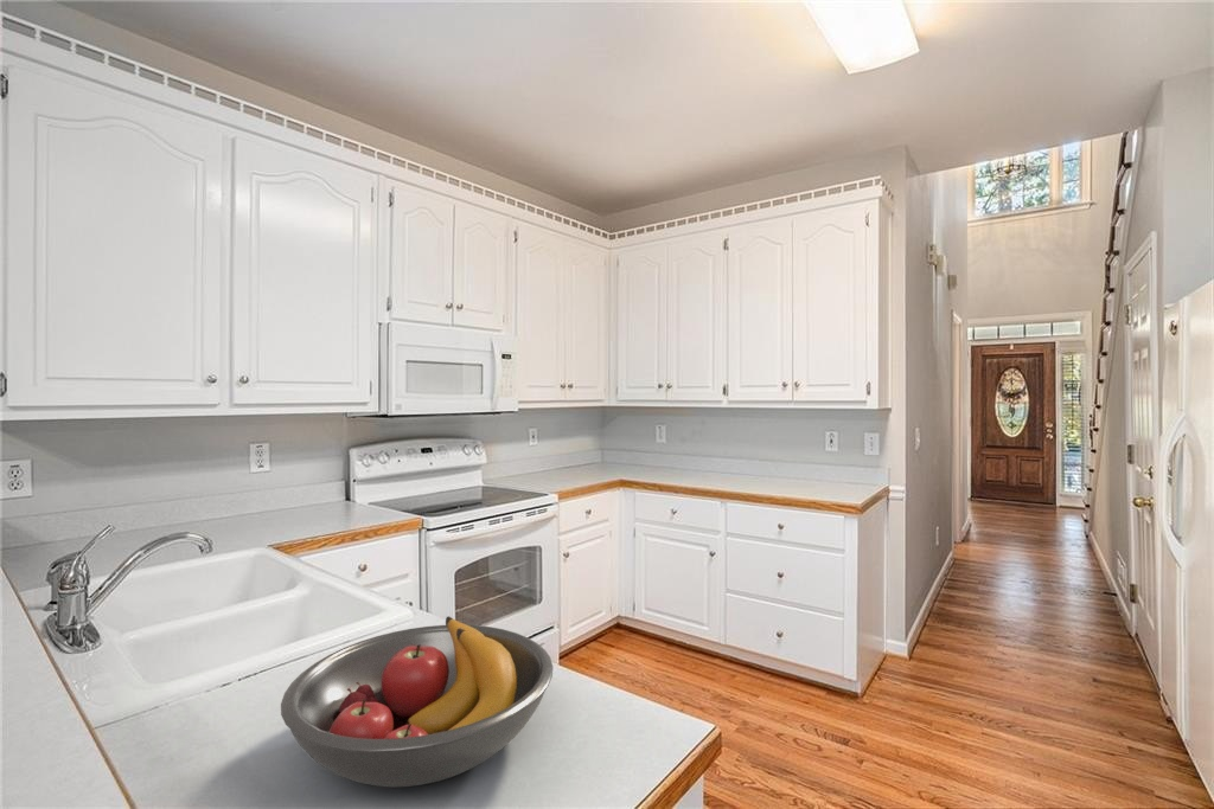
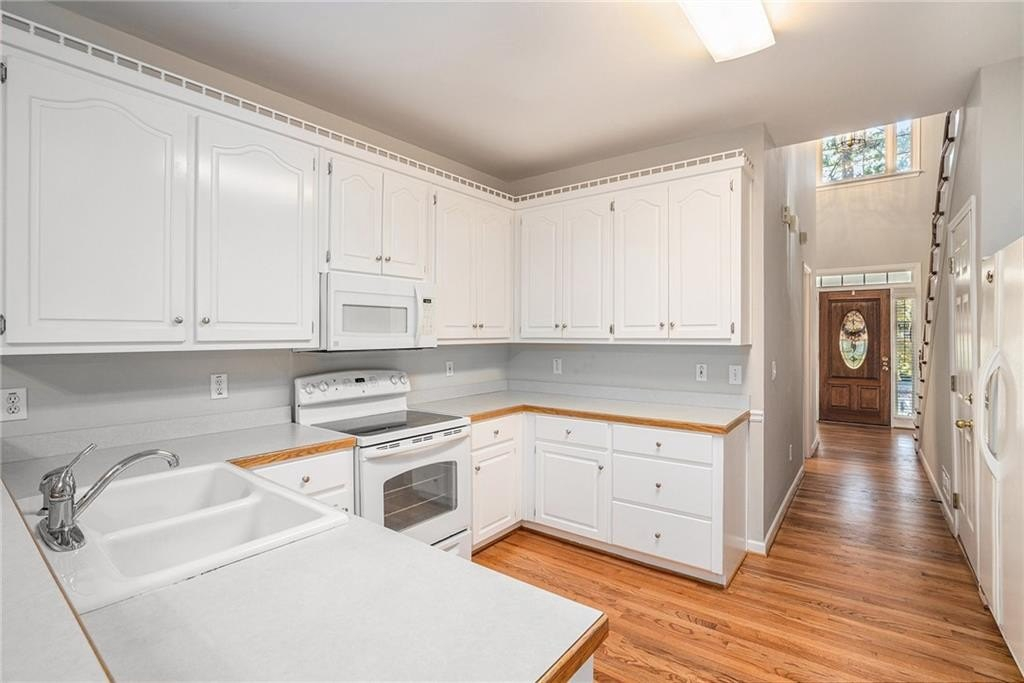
- fruit bowl (426, 698)
